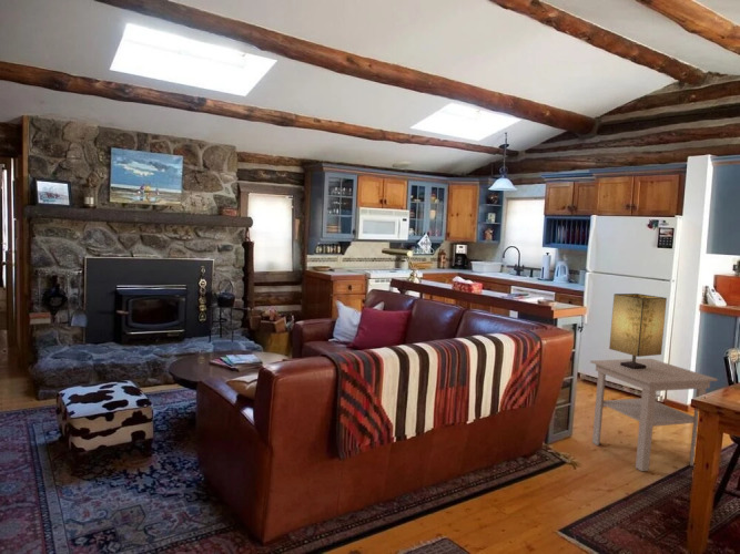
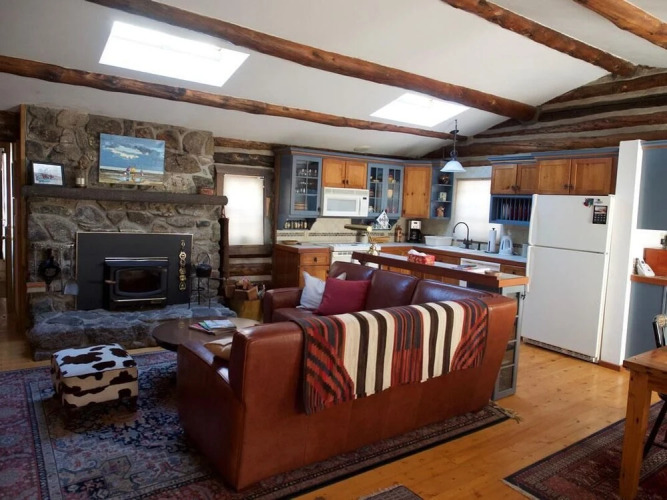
- table lamp (636, 331)
- side table (647, 411)
